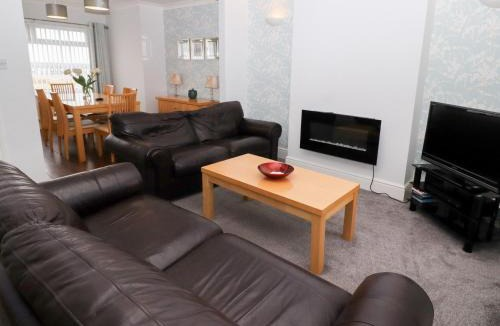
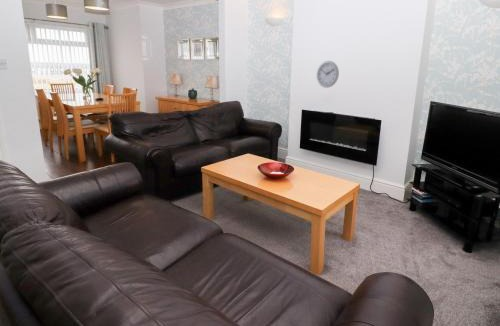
+ wall clock (326, 74)
